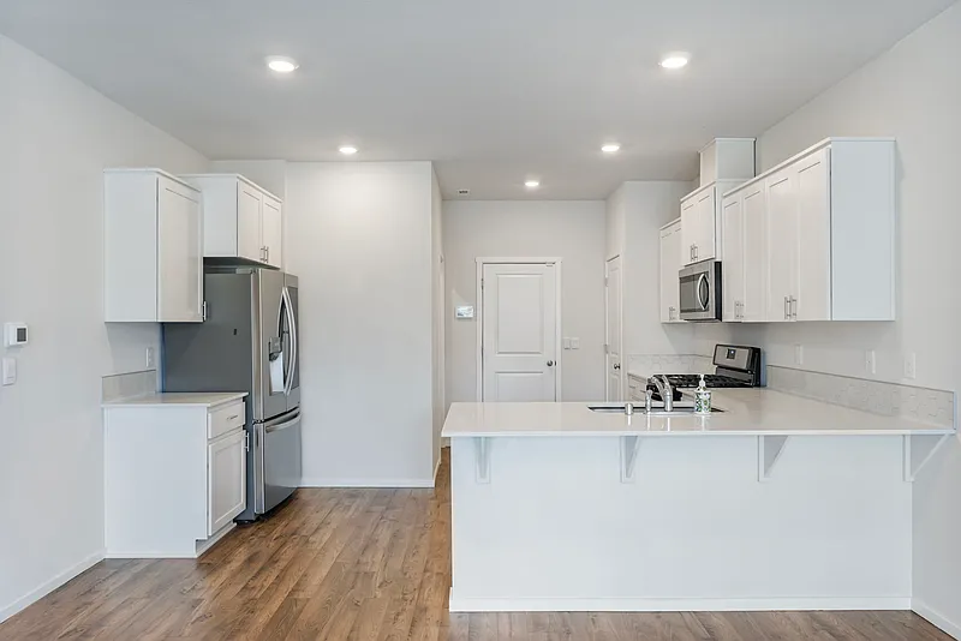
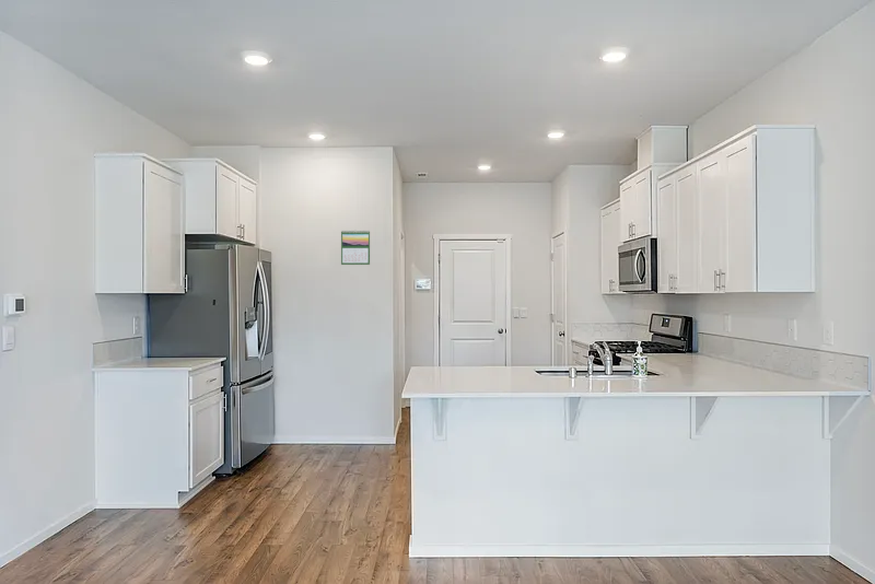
+ calendar (355, 247)
